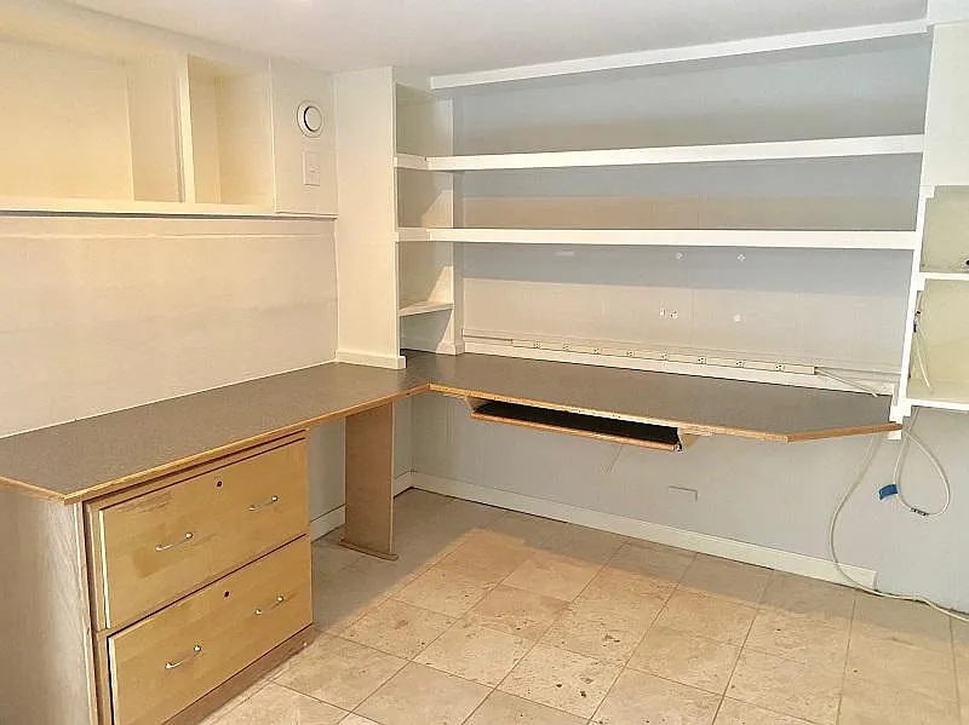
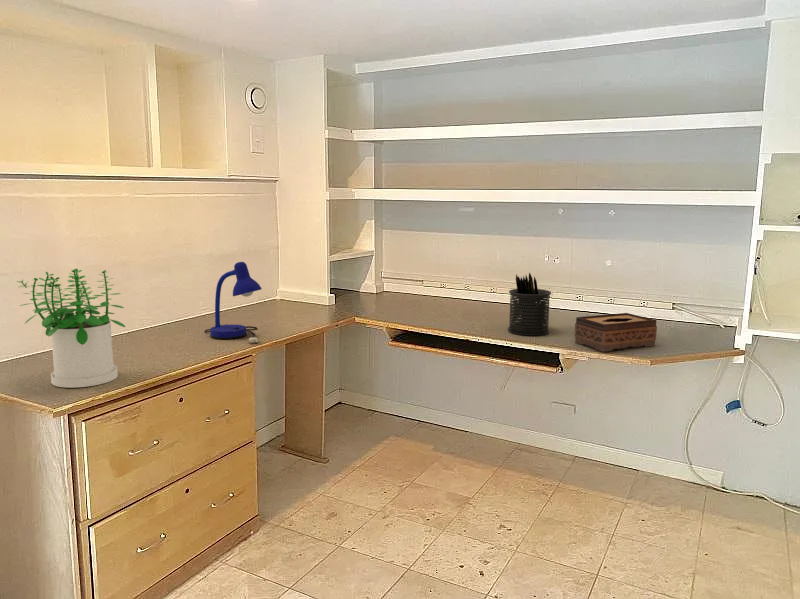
+ potted plant (73, 325)
+ desk lamp (236, 295)
+ tissue box (615, 331)
+ pen holder (529, 301)
